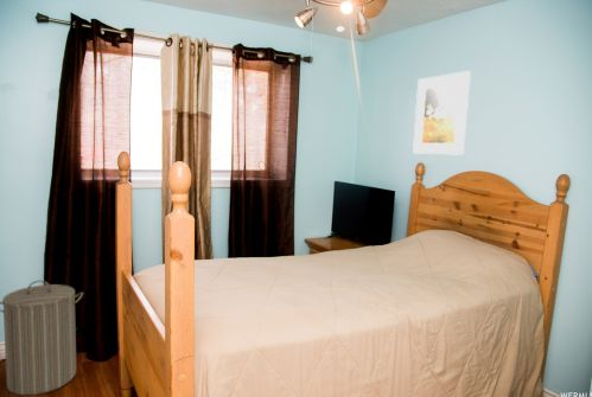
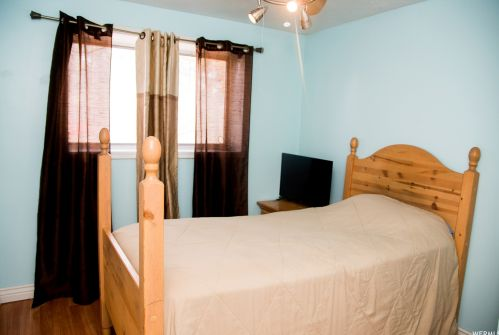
- laundry hamper (40, 329)
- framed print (439, 115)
